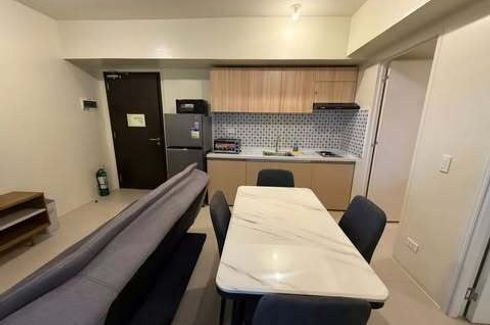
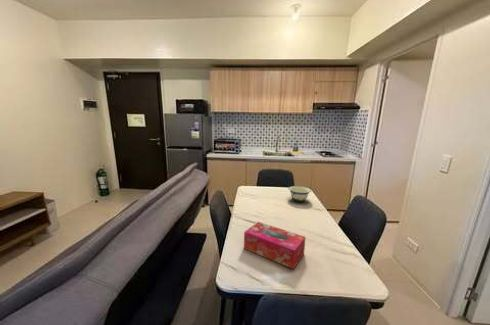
+ bowl (298, 194)
+ tissue box (273, 242)
